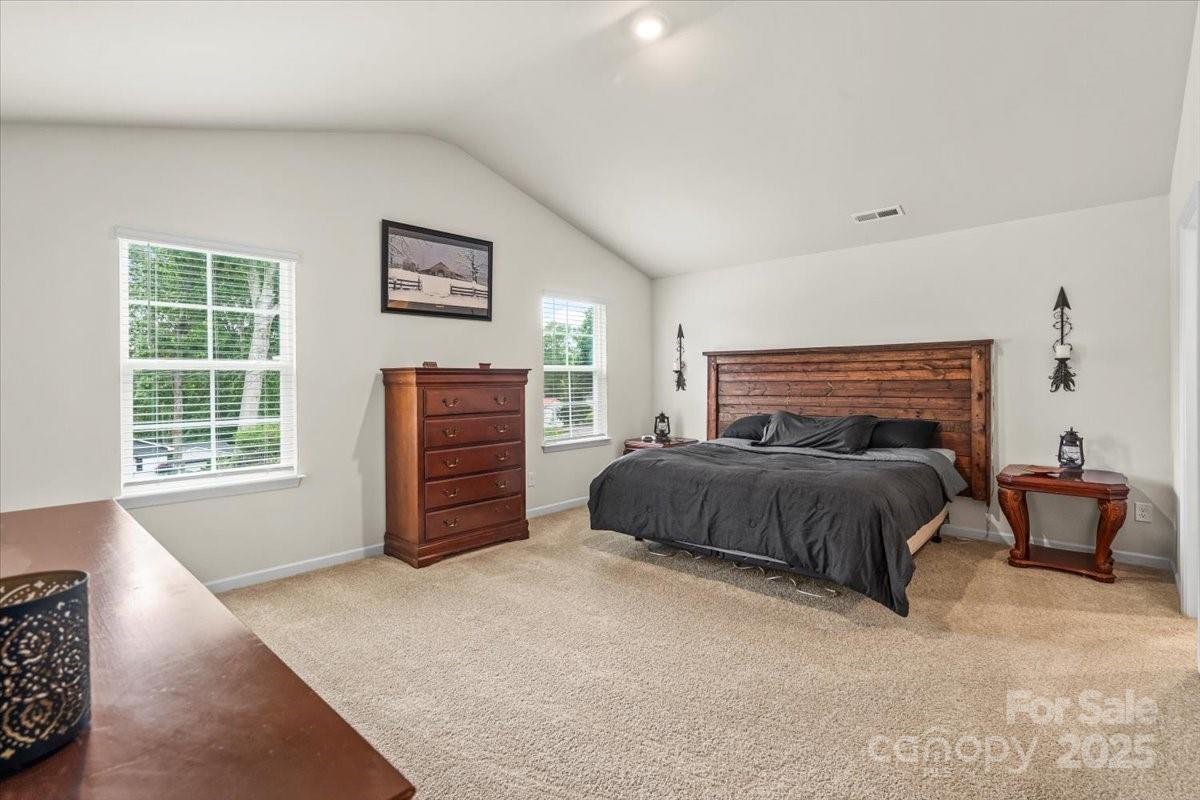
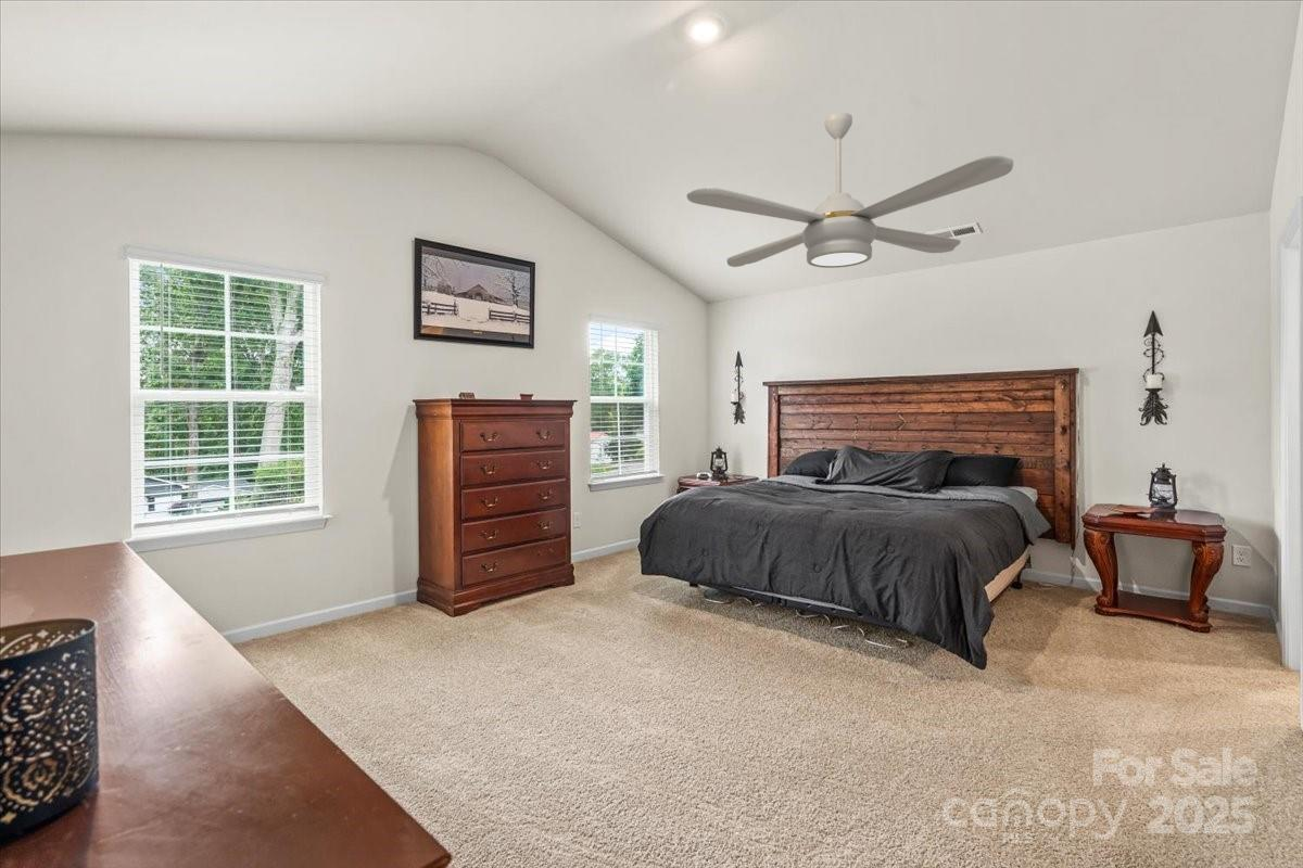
+ ceiling fan (838, 189)
